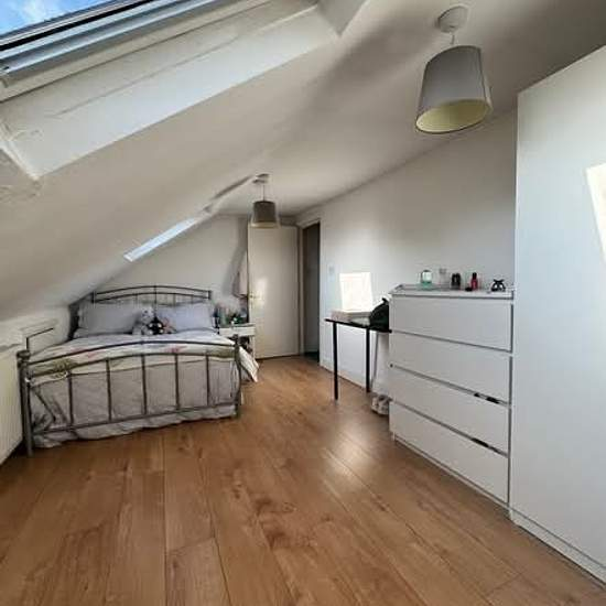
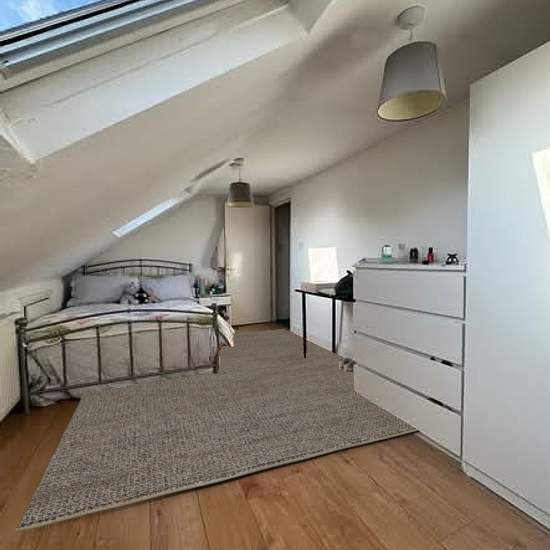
+ rug (230, 369)
